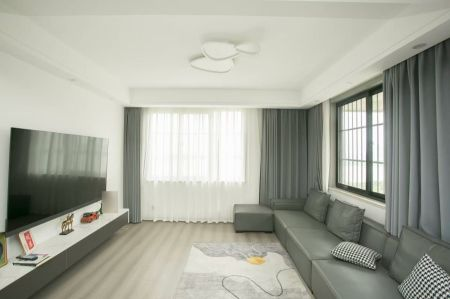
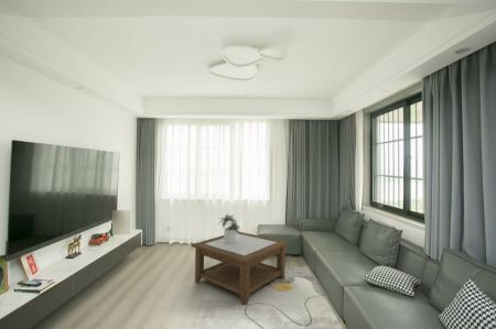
+ potted plant (228, 228)
+ coffee table (240, 261)
